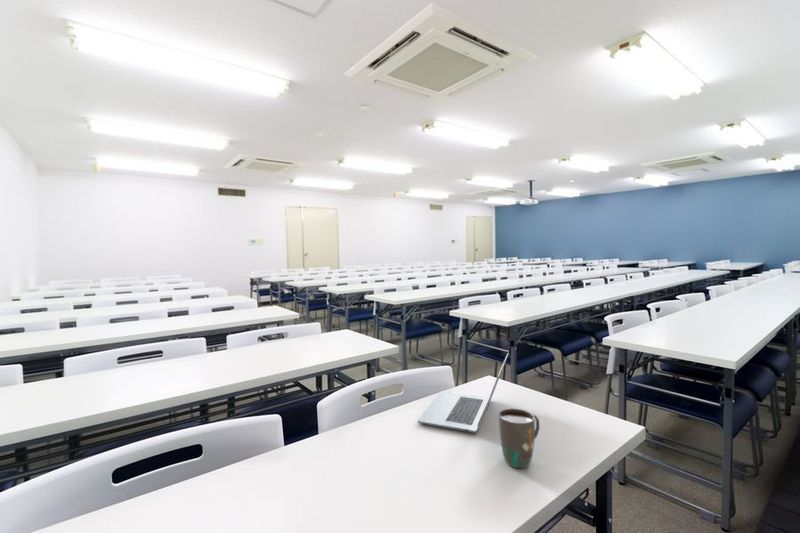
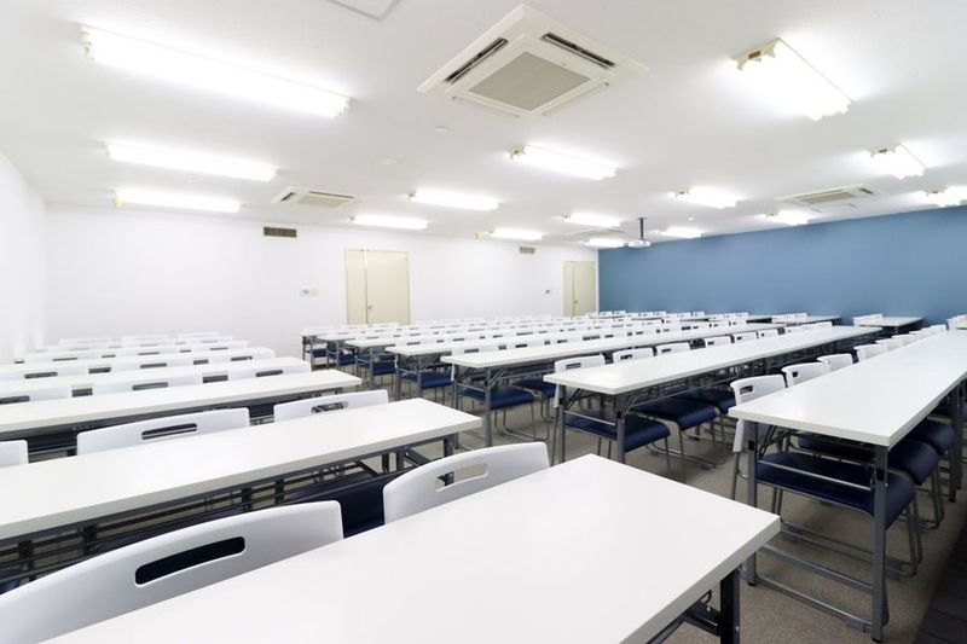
- laptop (465, 394)
- mug (522, 436)
